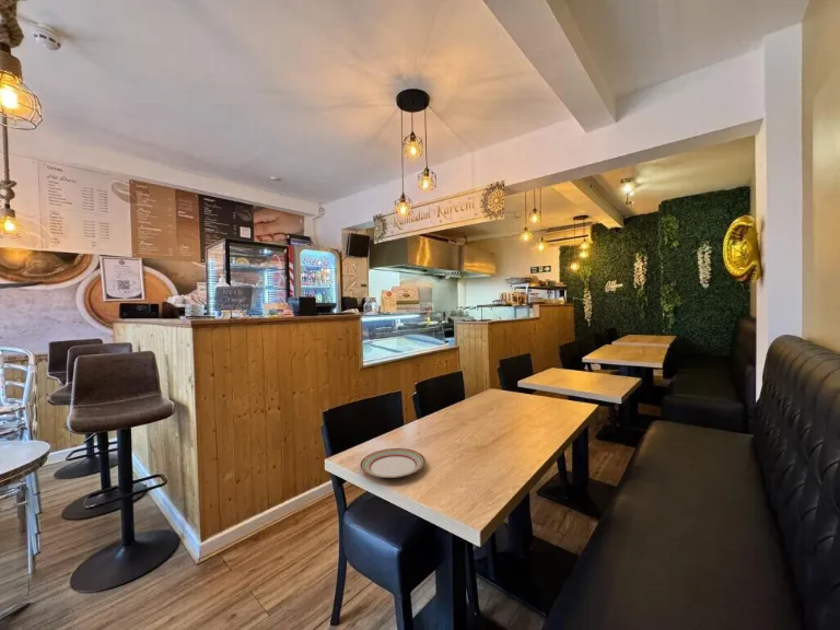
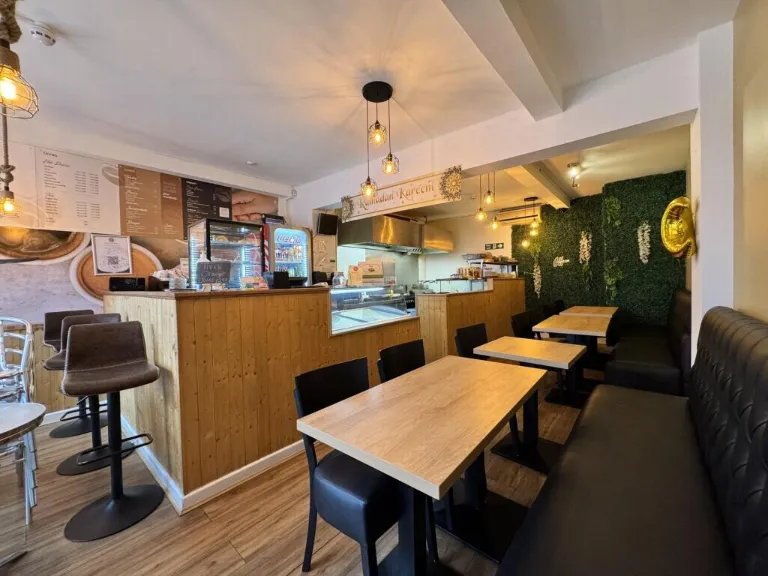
- plate (393, 464)
